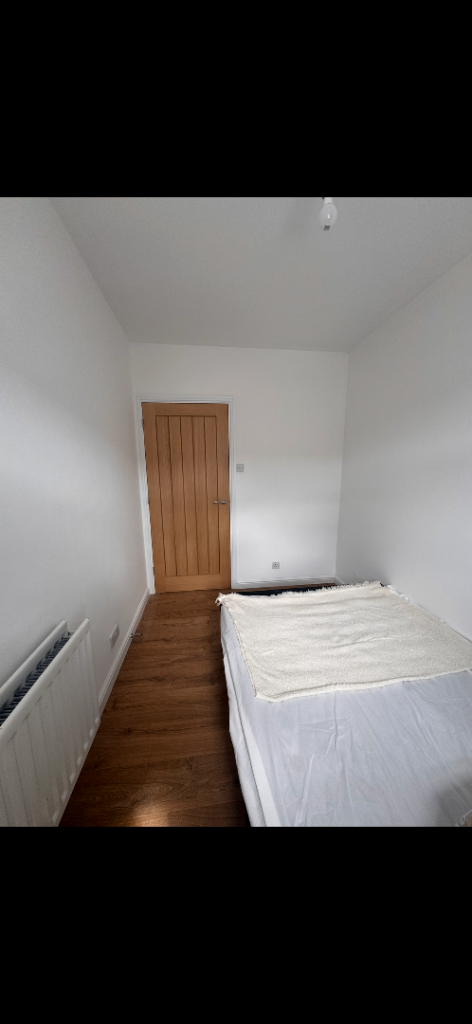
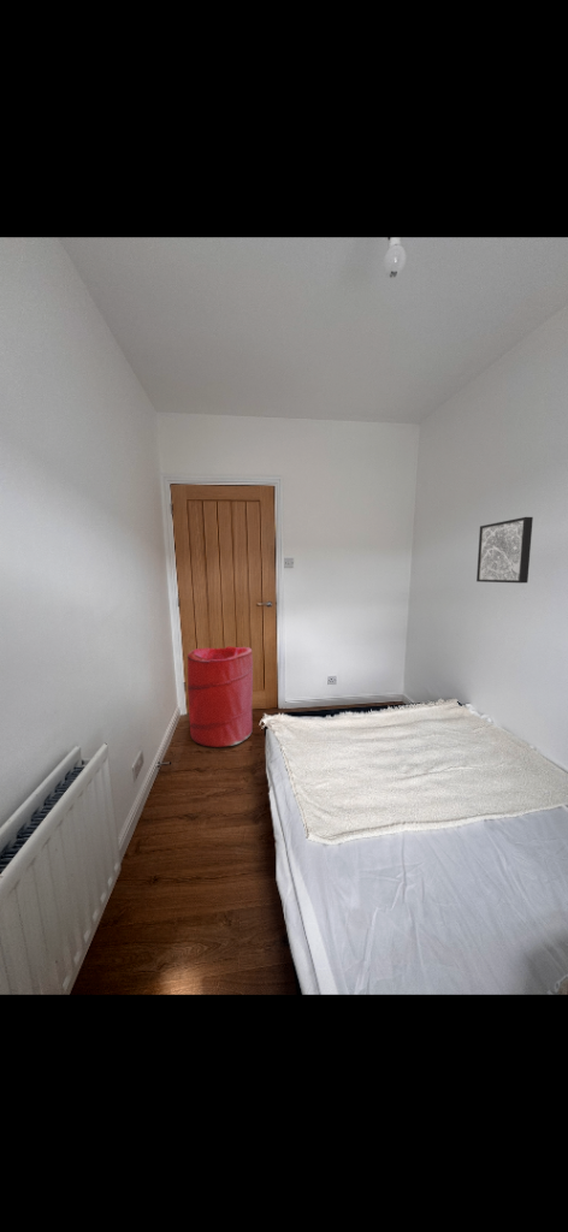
+ laundry hamper (220, 689)
+ wall art (502, 552)
